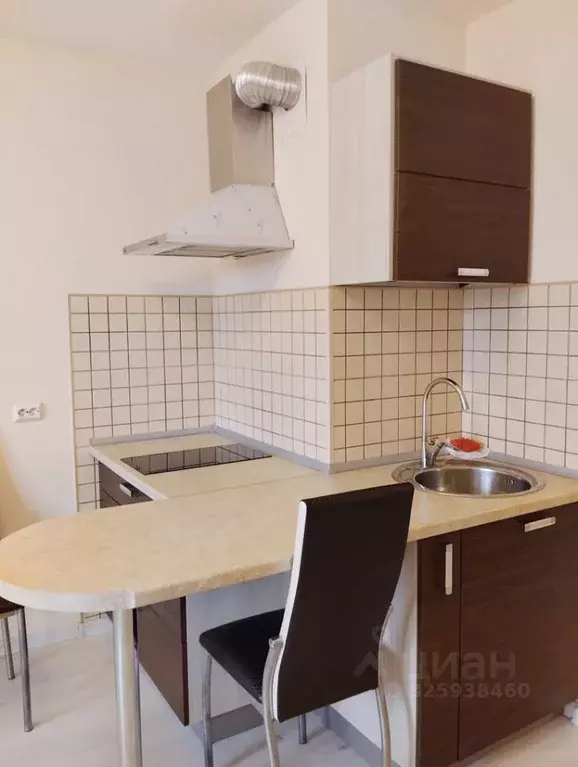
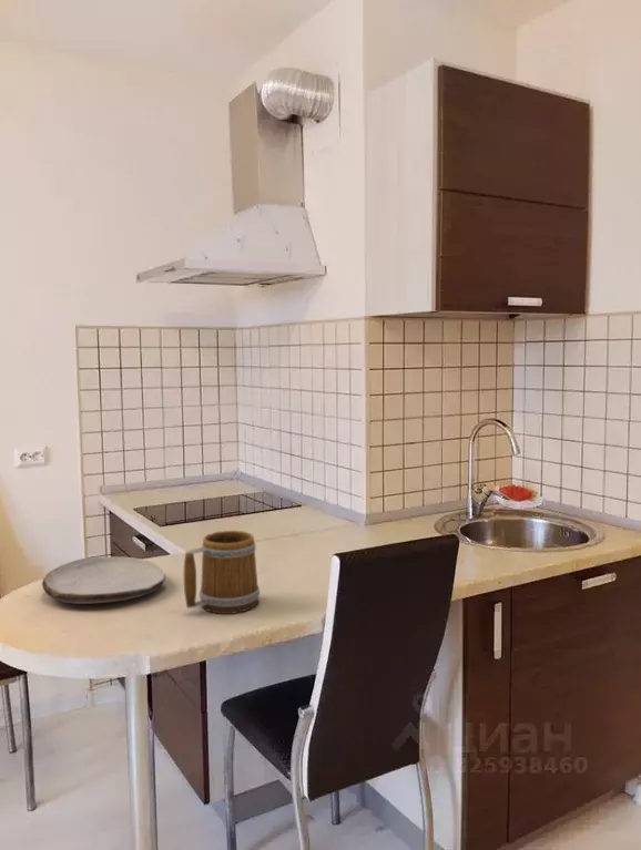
+ mug (223, 570)
+ plate (105, 581)
